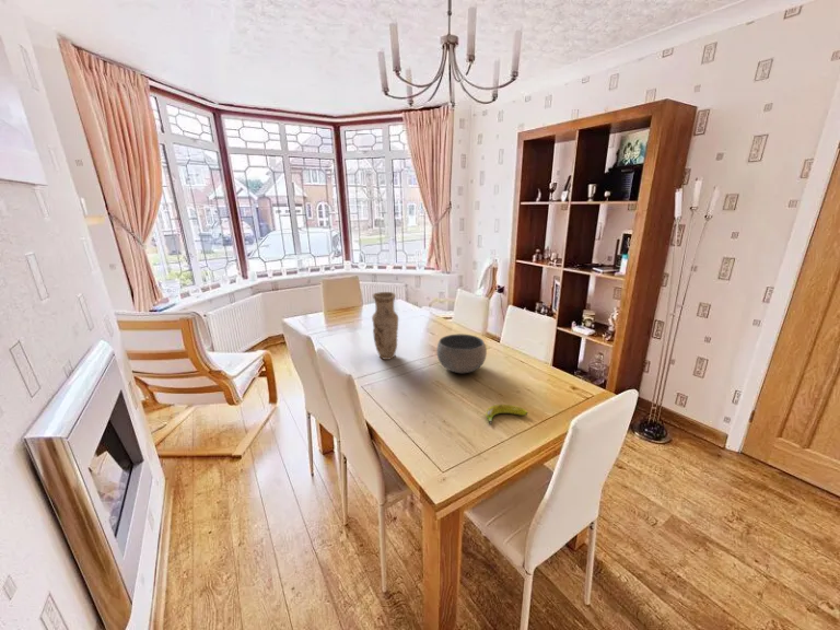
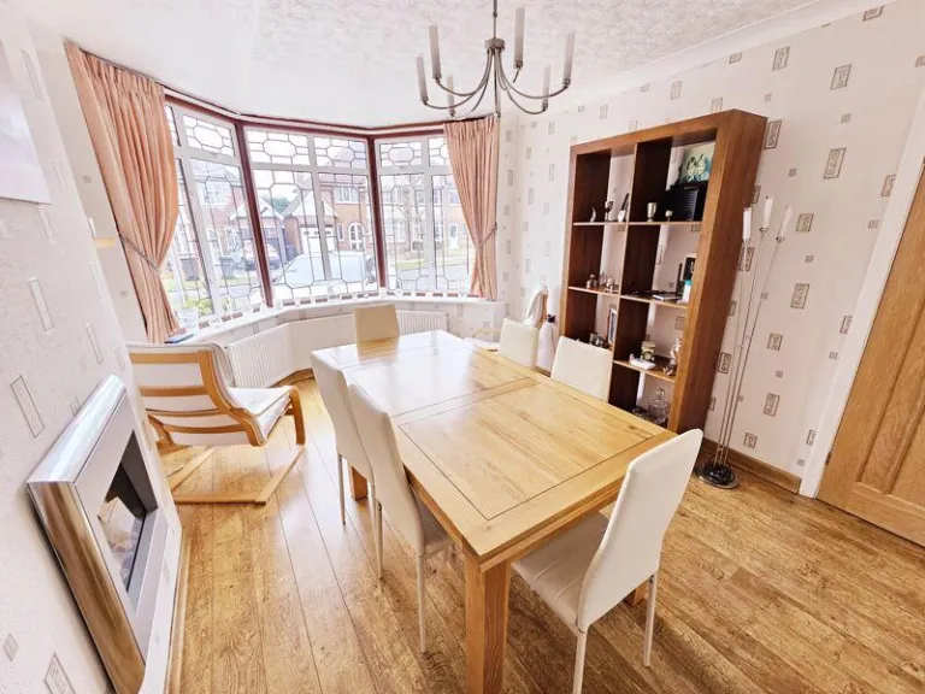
- bowl (460, 354)
- vase (385, 325)
- banana (503, 411)
